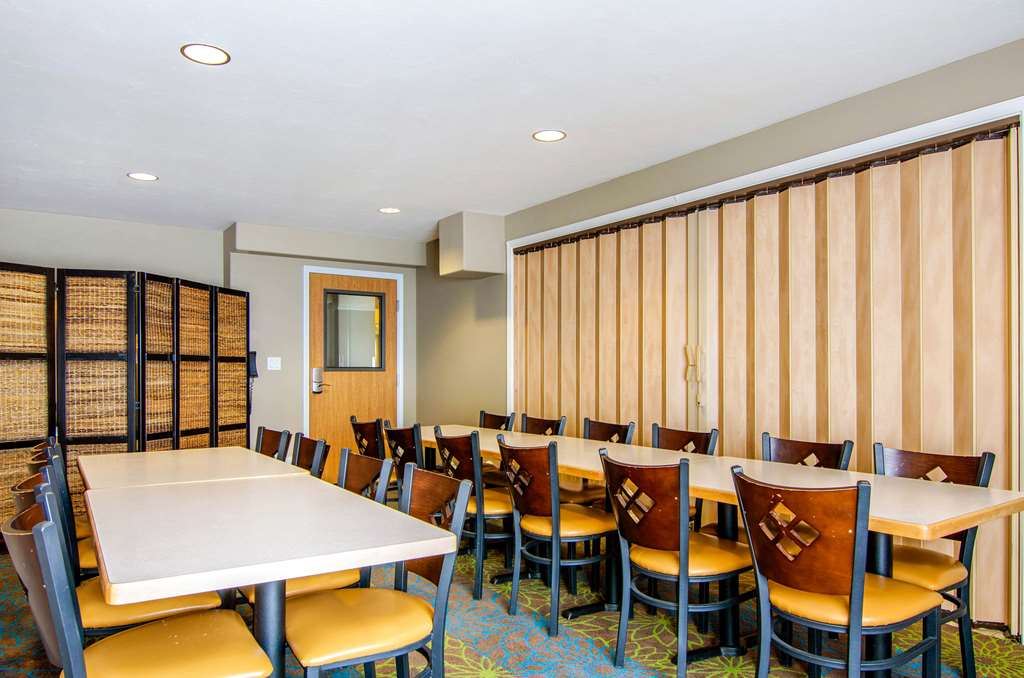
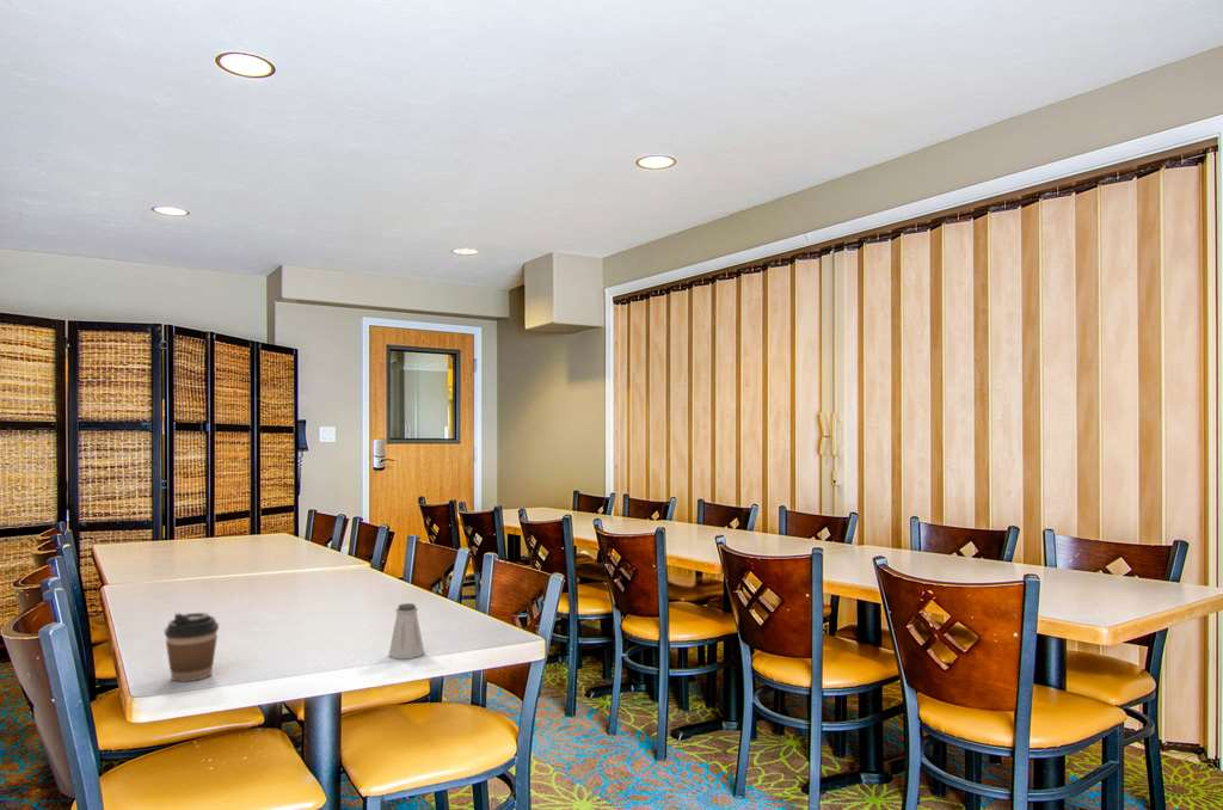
+ saltshaker (406, 628)
+ coffee cup (191, 644)
